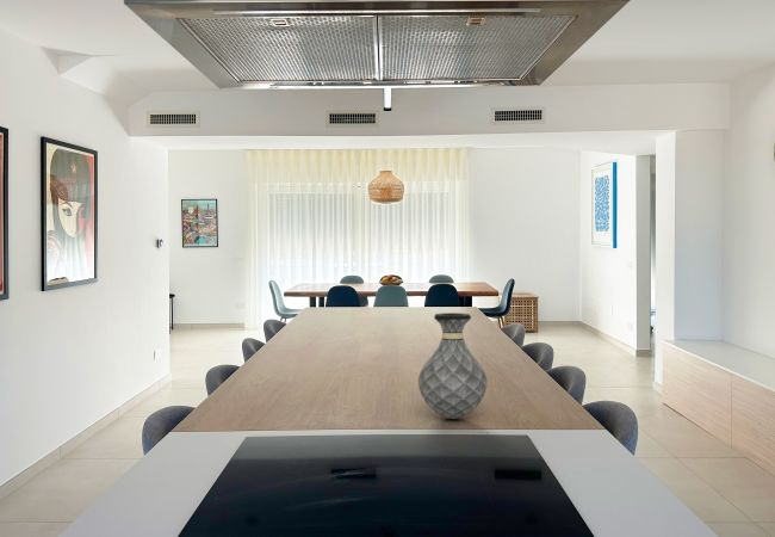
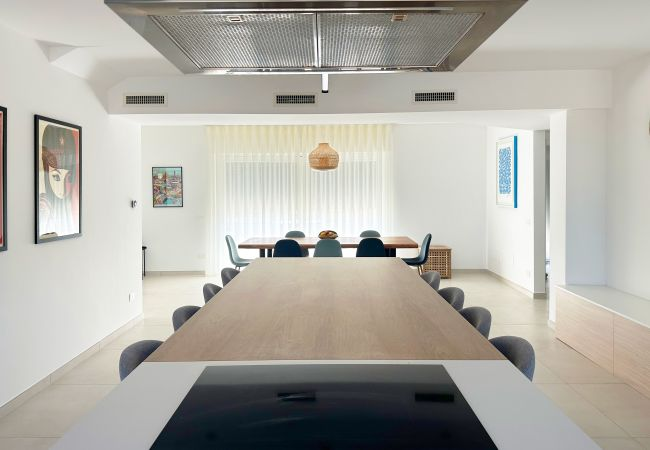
- vase (452, 365)
